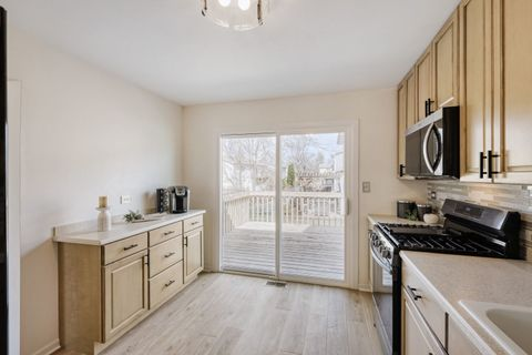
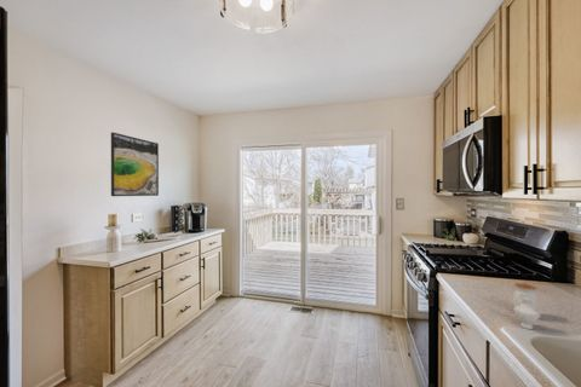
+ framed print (137, 167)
+ jar (525, 302)
